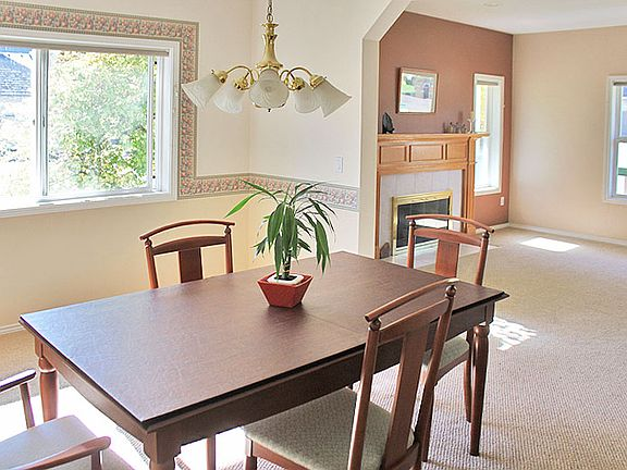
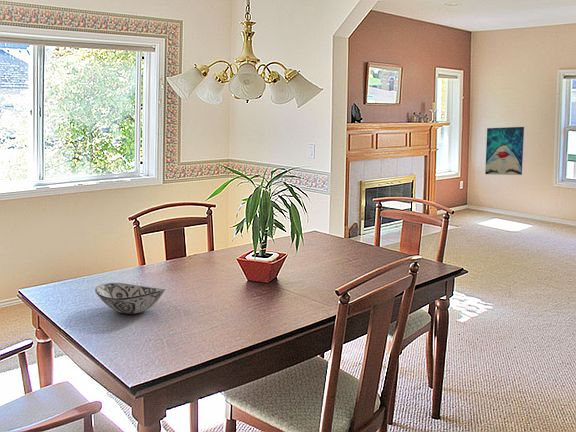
+ wall art (504, 151)
+ decorative bowl (130, 299)
